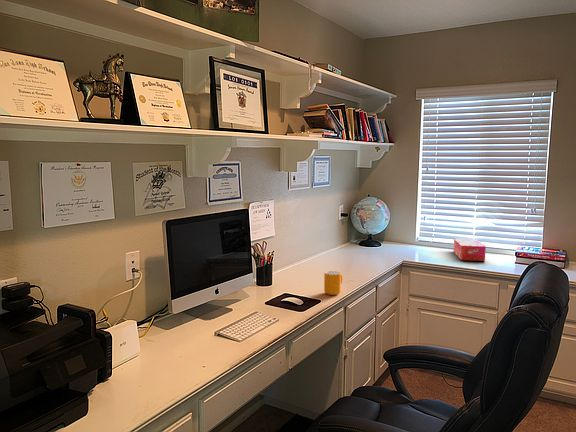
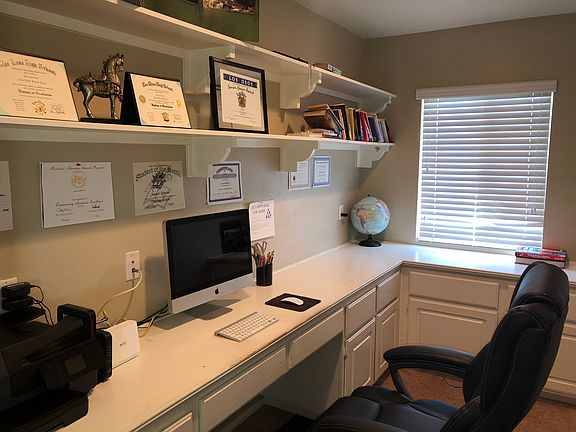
- tissue box (468, 249)
- mug (334, 282)
